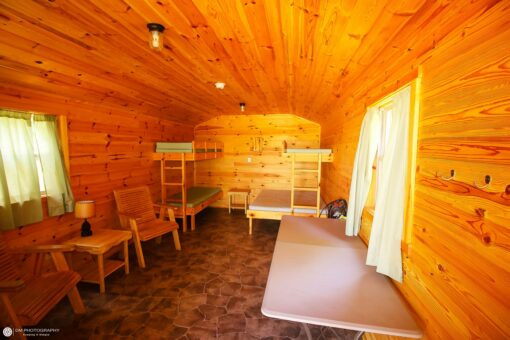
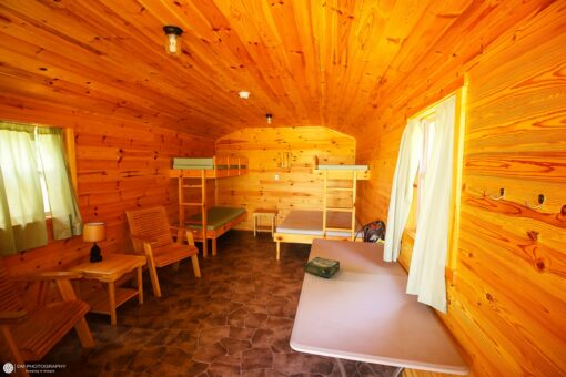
+ board game (322, 266)
